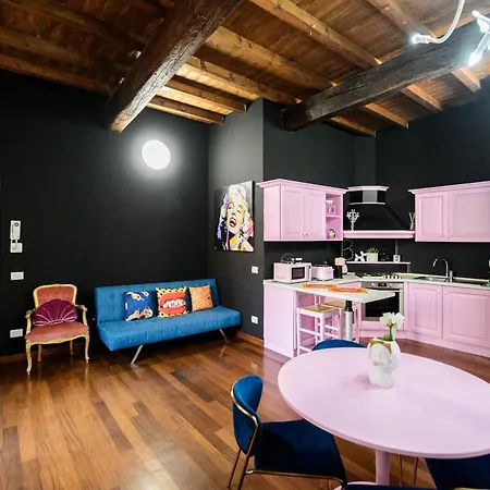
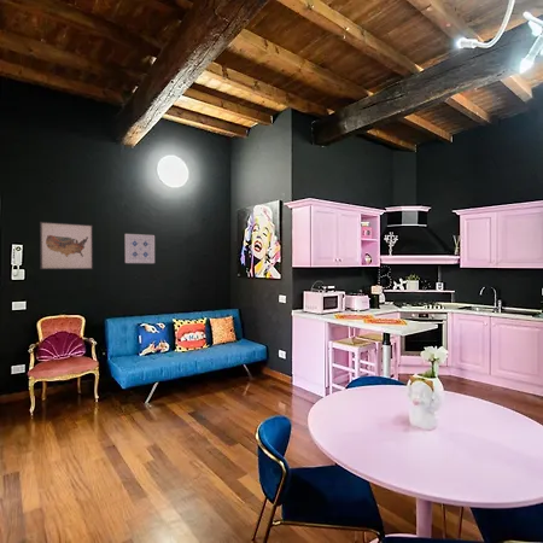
+ wall art (140, 249)
+ wall art (66, 246)
